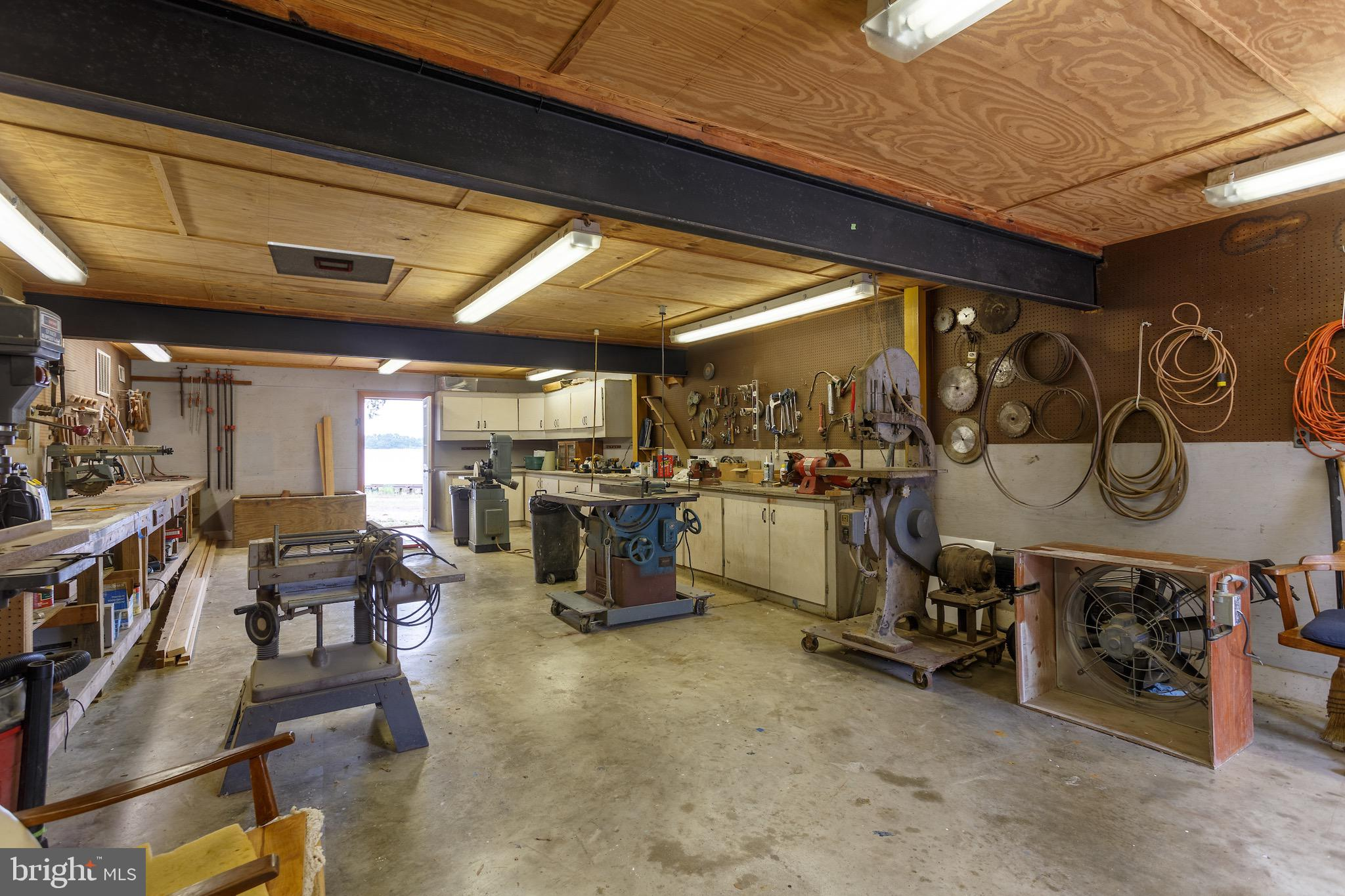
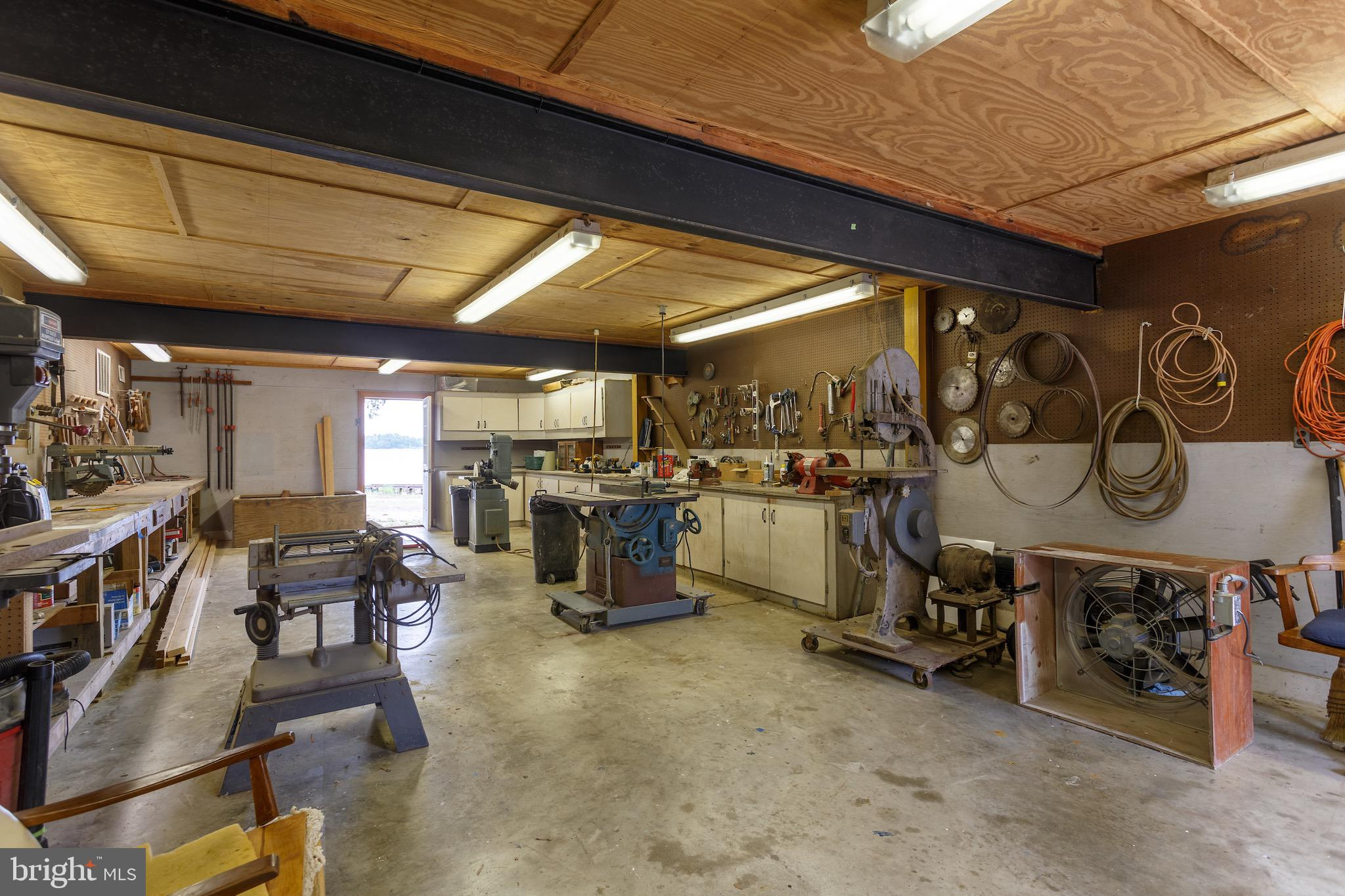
- ceiling vent (334, 265)
